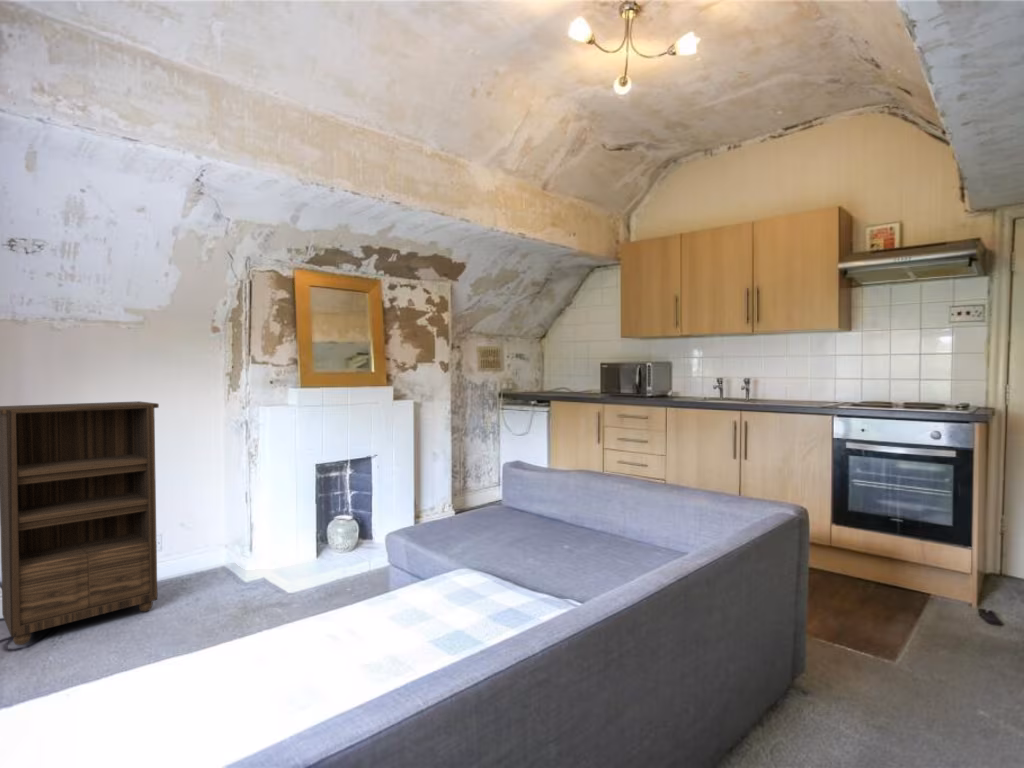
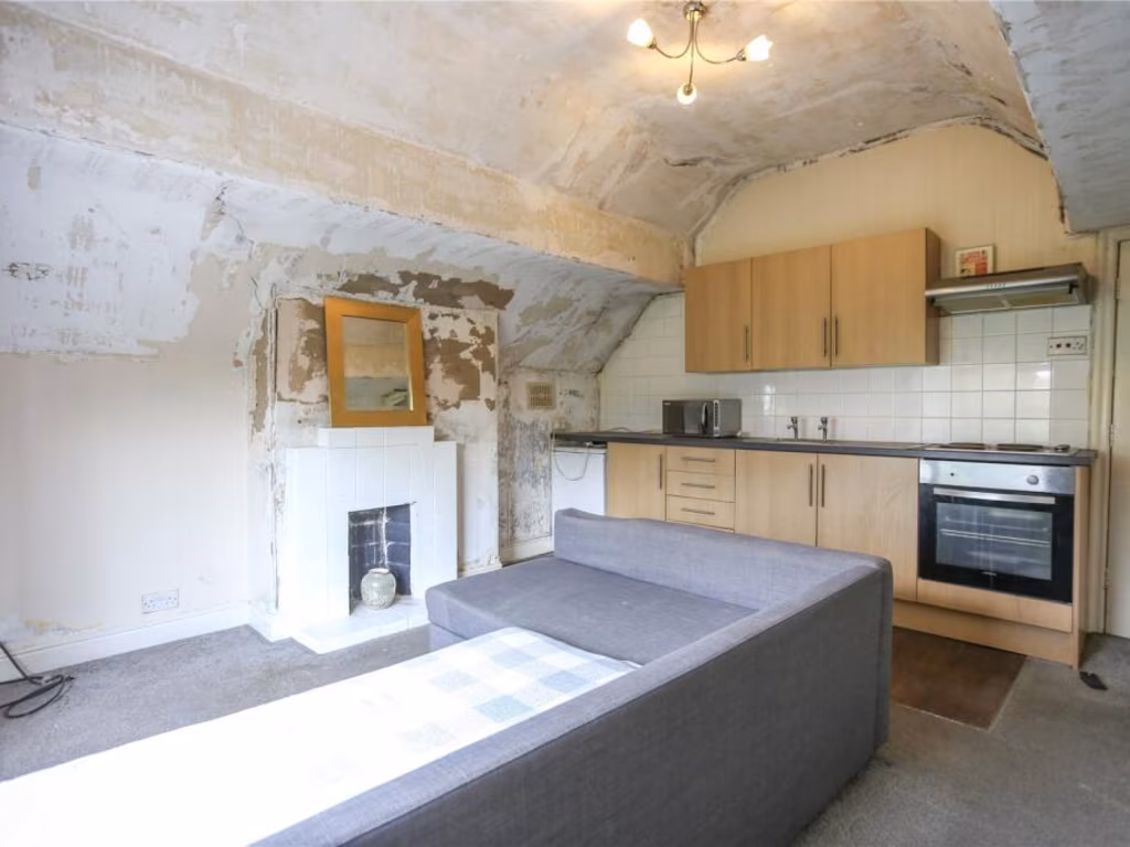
- bookshelf (80, 512)
